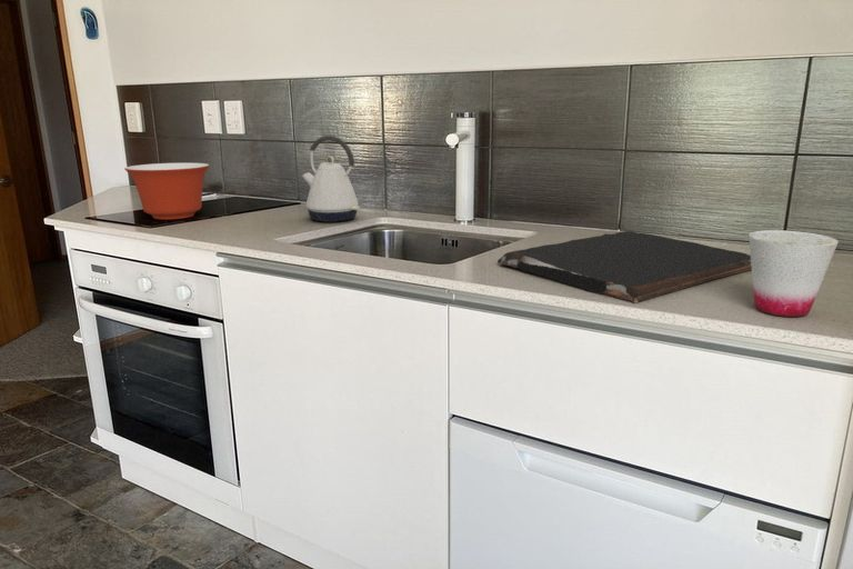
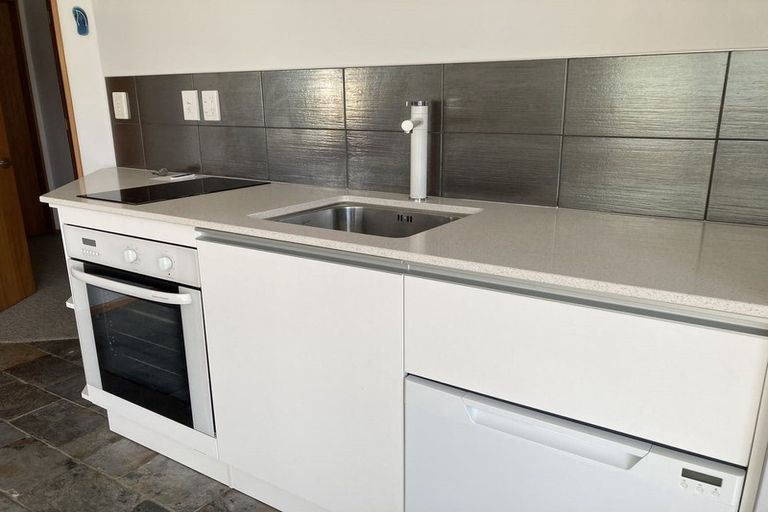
- mixing bowl (170, 191)
- cup (786, 273)
- cutting board (631, 258)
- kettle (329, 178)
